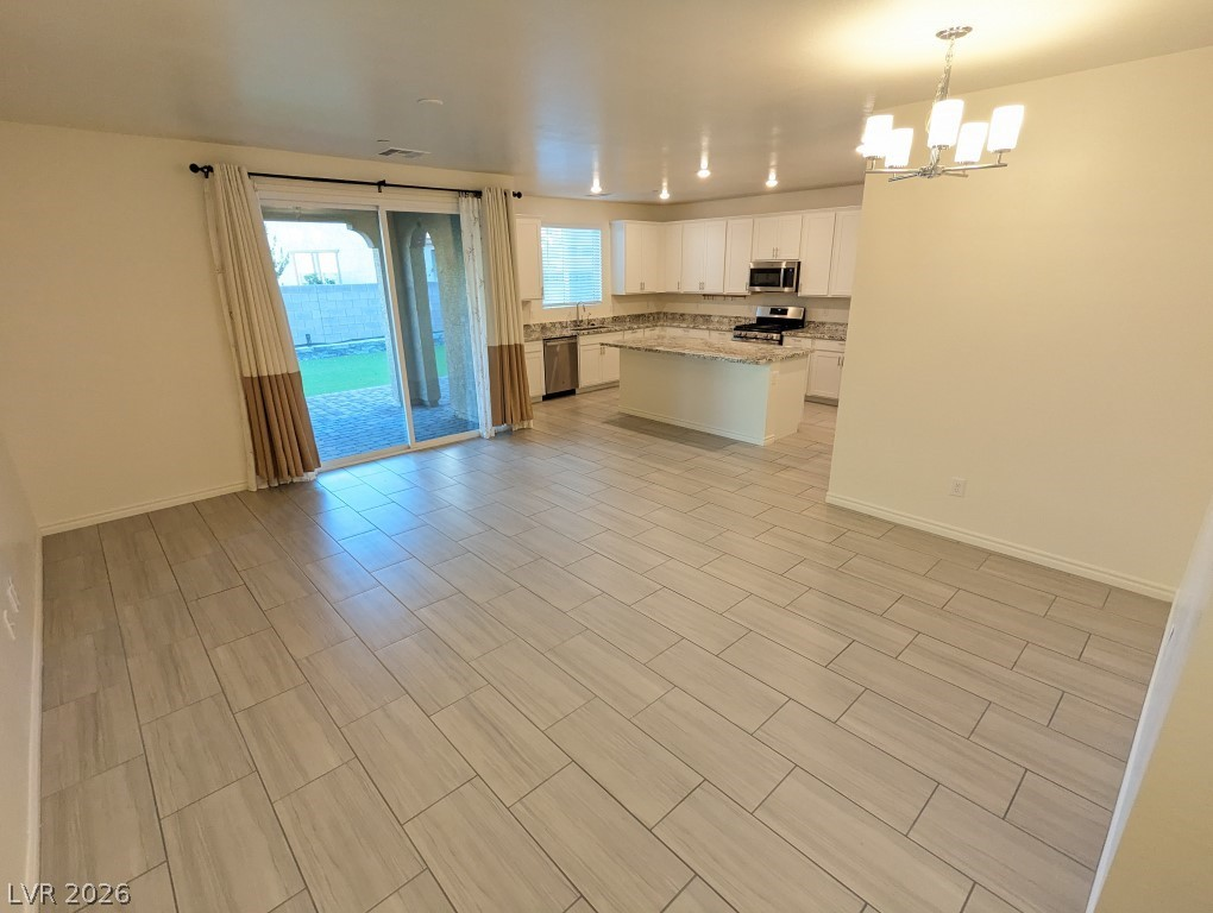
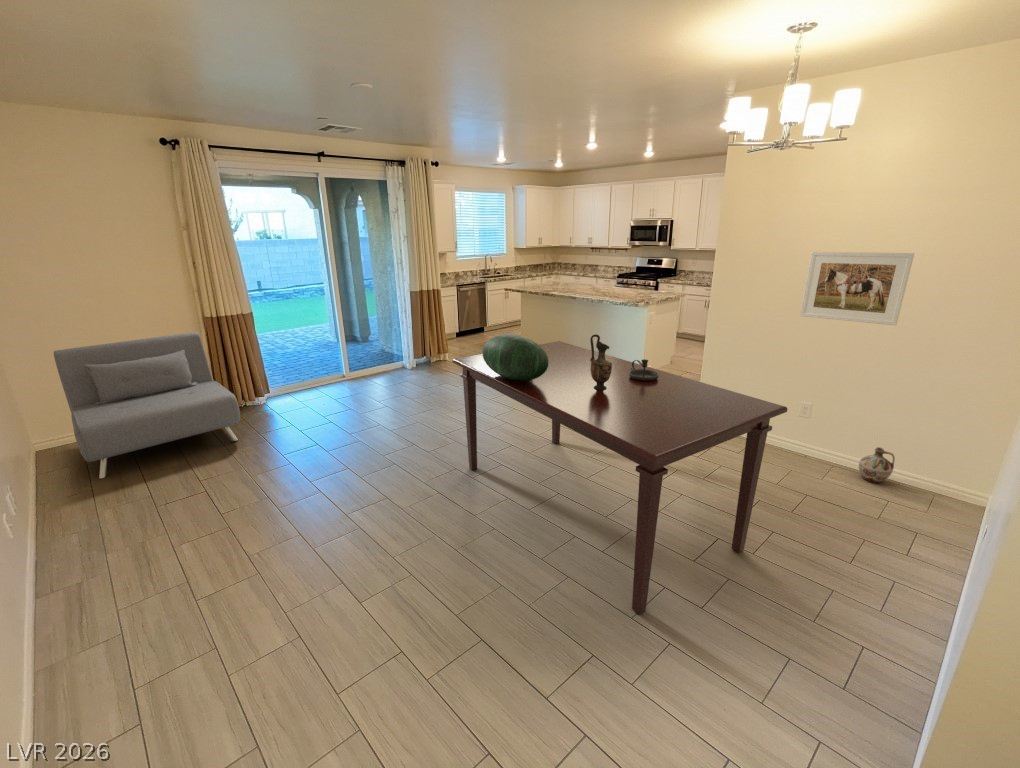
+ candlestick (643, 368)
+ vase (600, 361)
+ ceramic jug (876, 464)
+ decorative bowl (519, 354)
+ dining table (589, 438)
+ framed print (852, 287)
+ sofa (152, 396)
